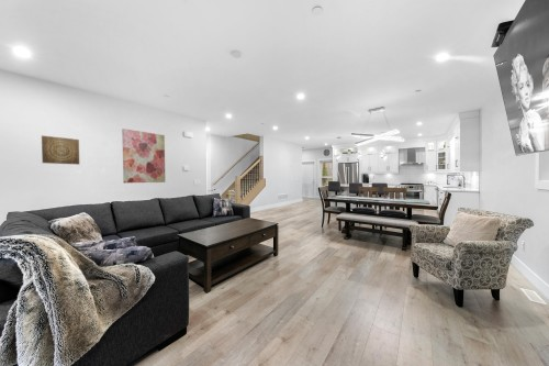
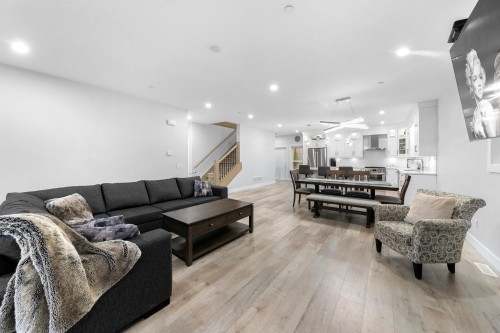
- wall art (60, 151)
- wall art (145, 157)
